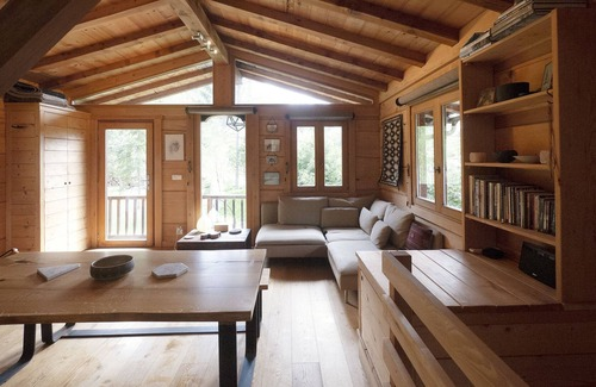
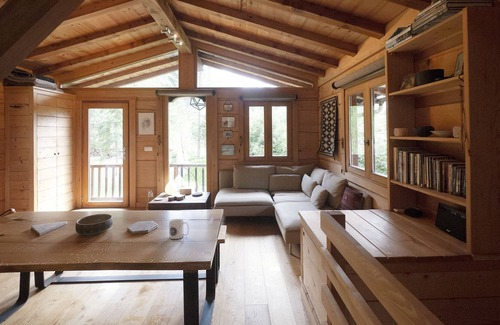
+ mug (179, 228)
